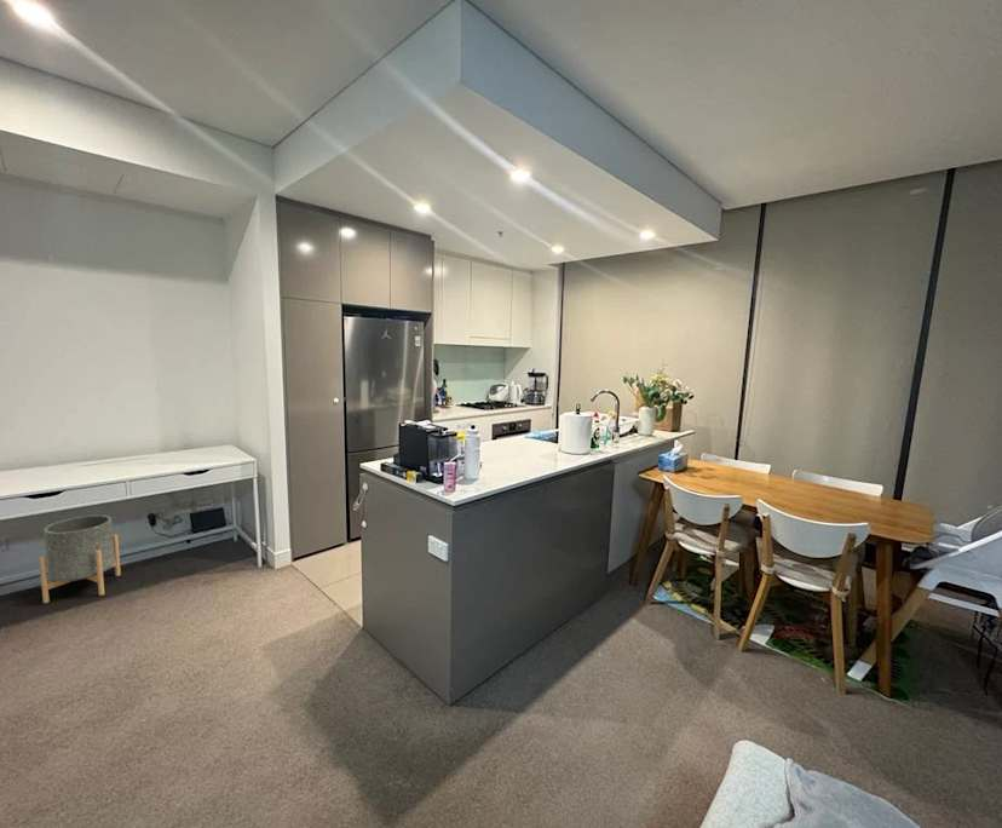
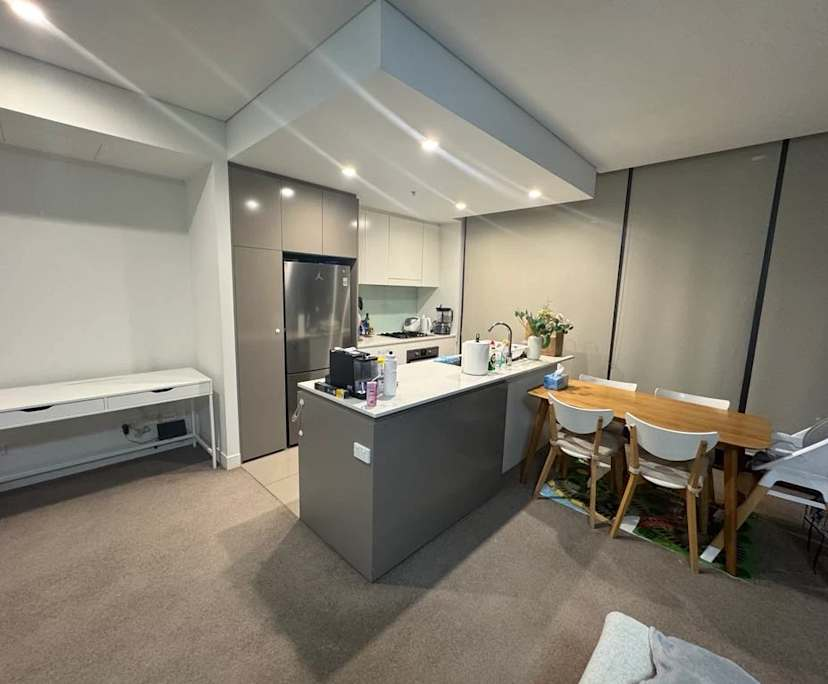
- planter (81, 556)
